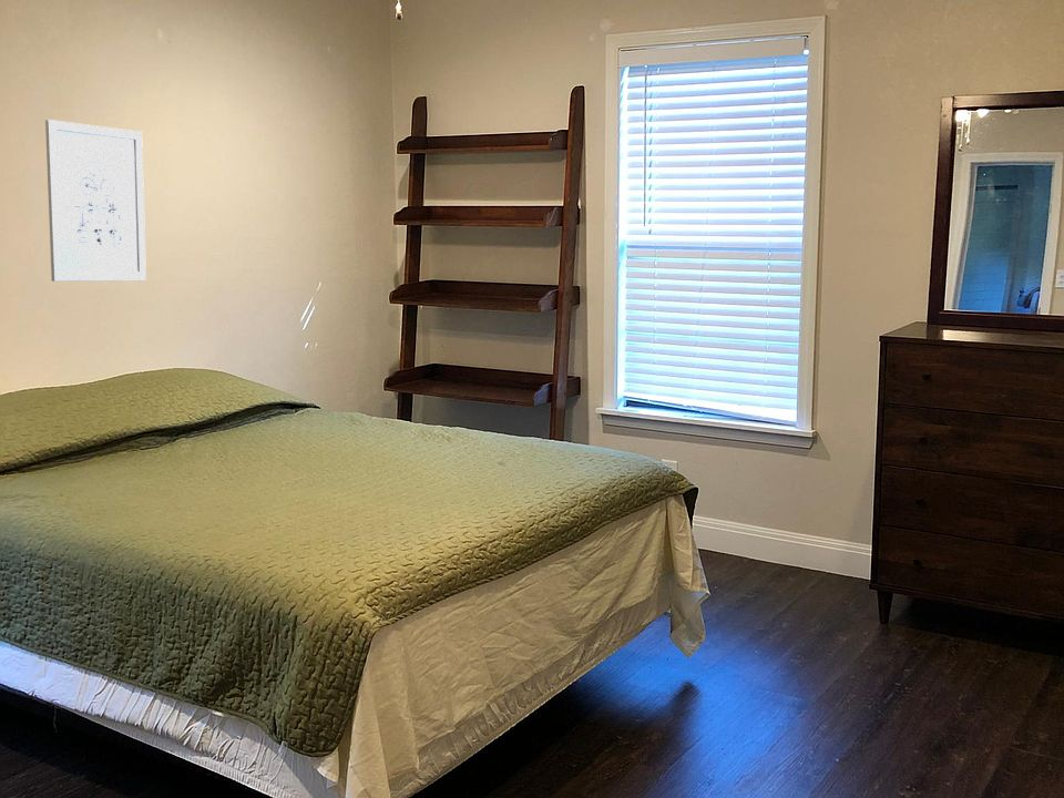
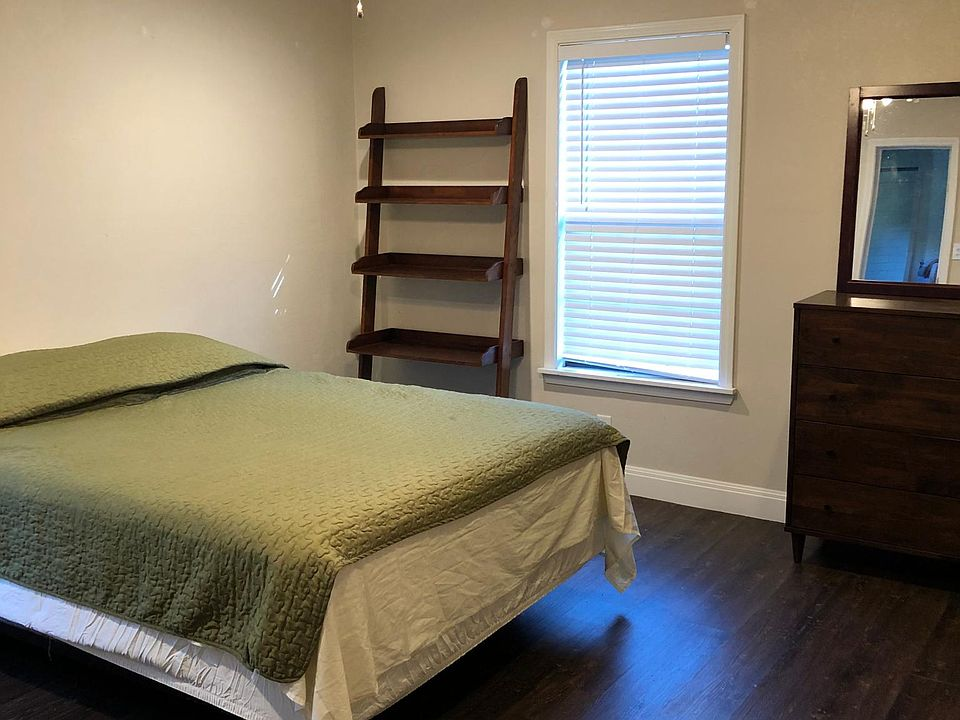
- wall art (98, 204)
